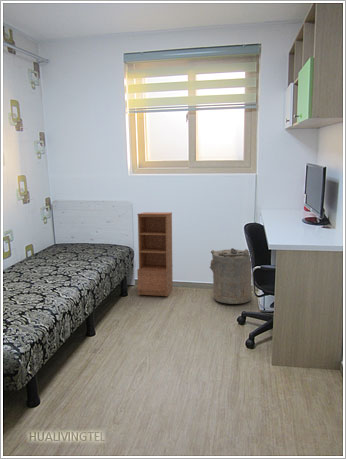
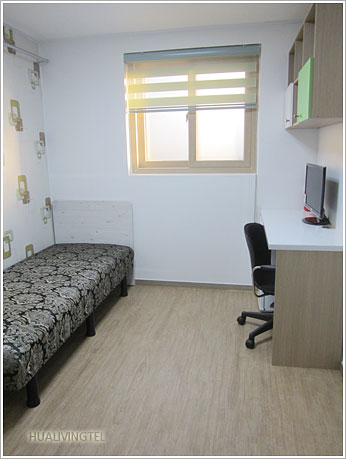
- bookcase (155, 253)
- laundry hamper (230, 273)
